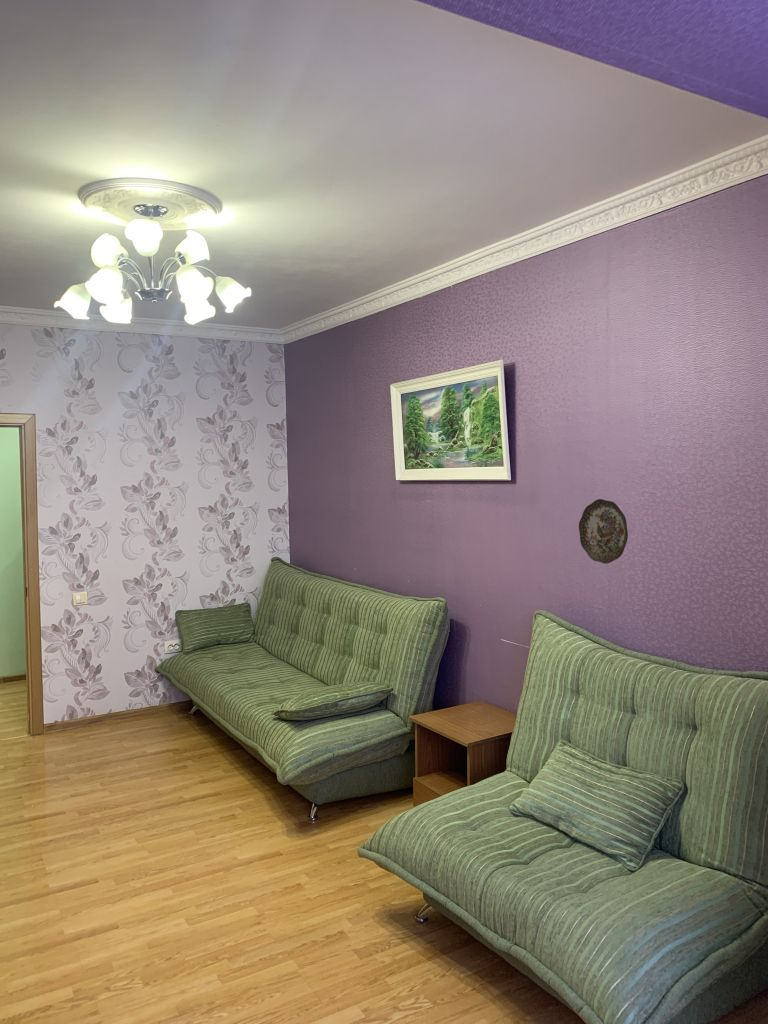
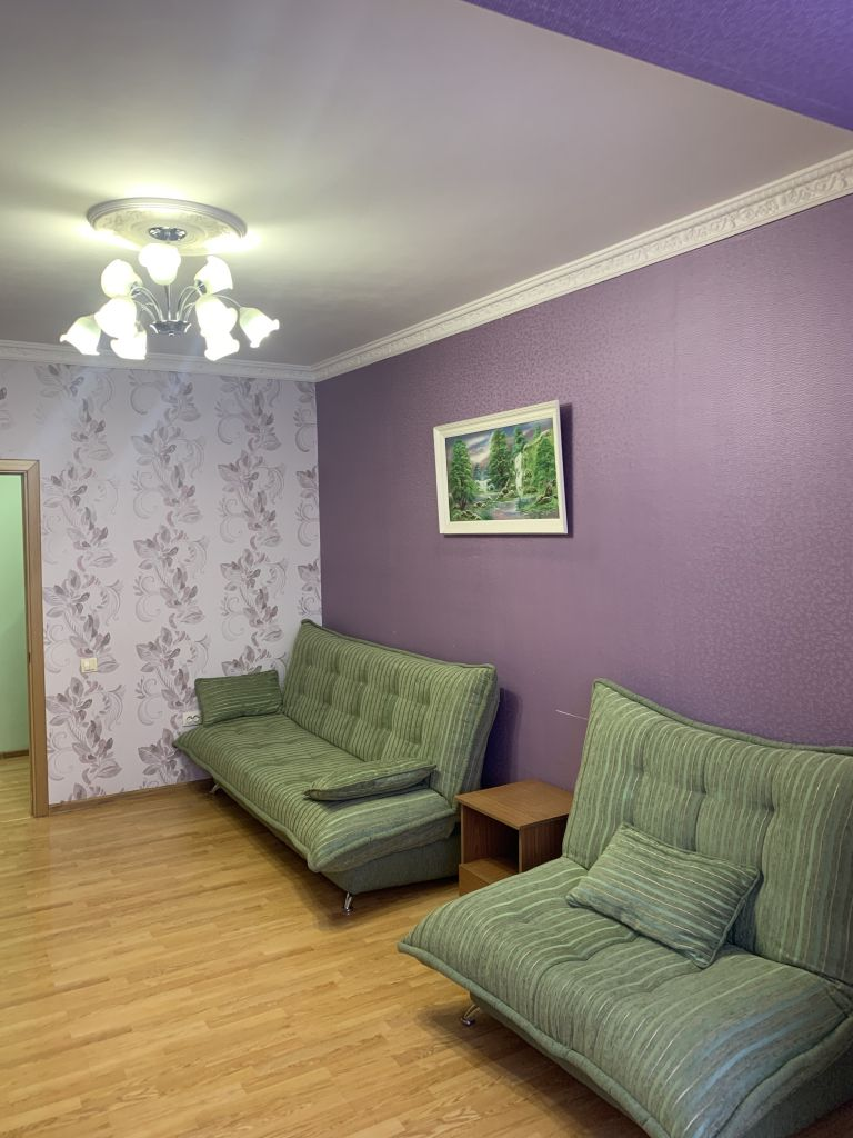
- decorative plate (604, 531)
